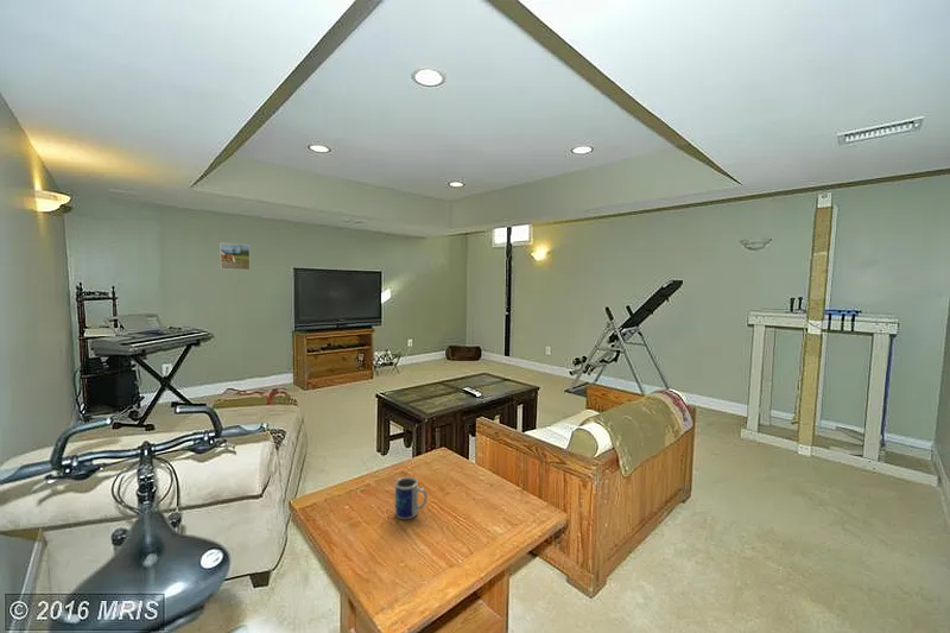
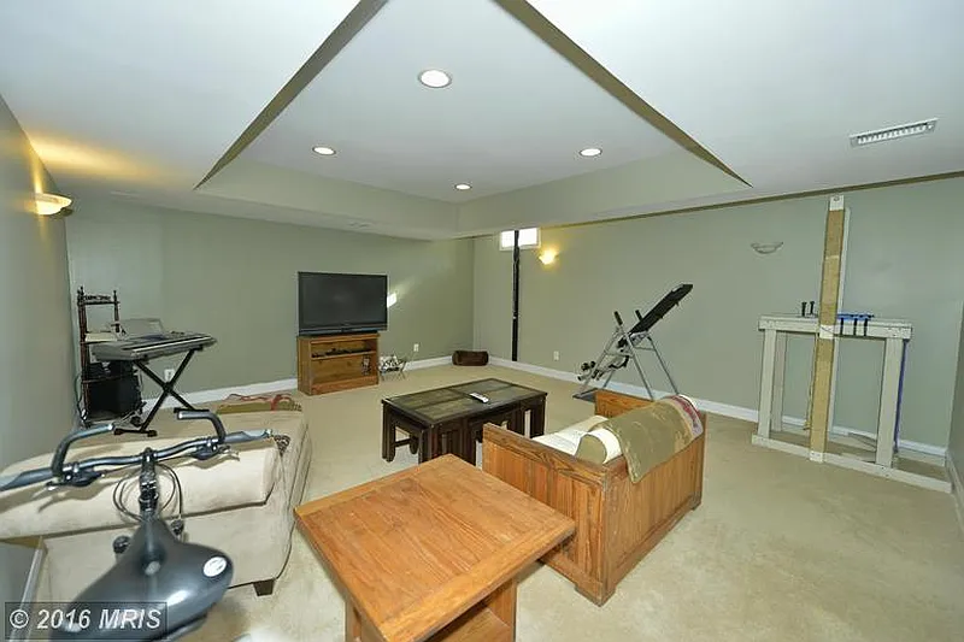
- mug (411, 498)
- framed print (235, 257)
